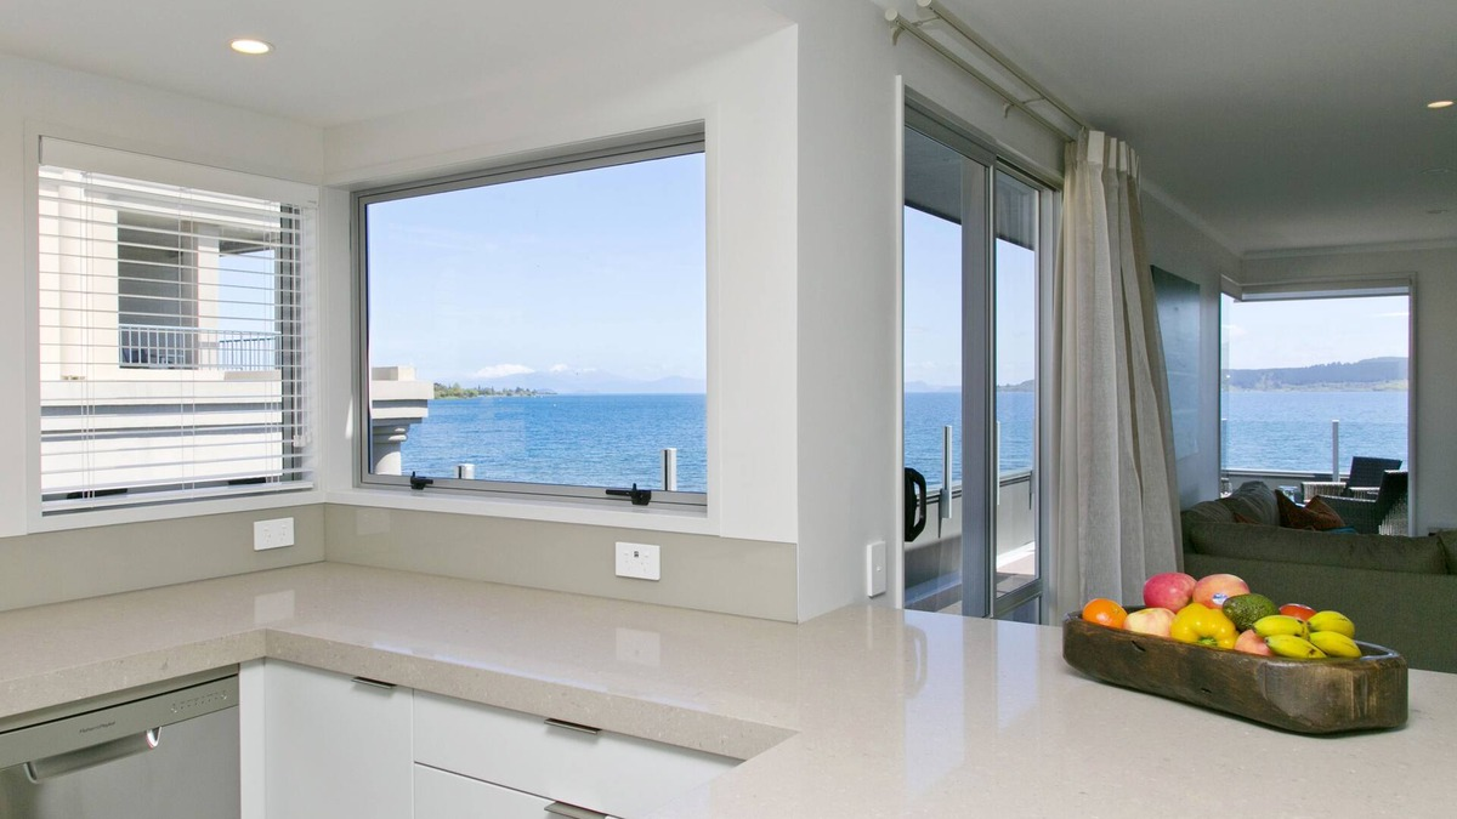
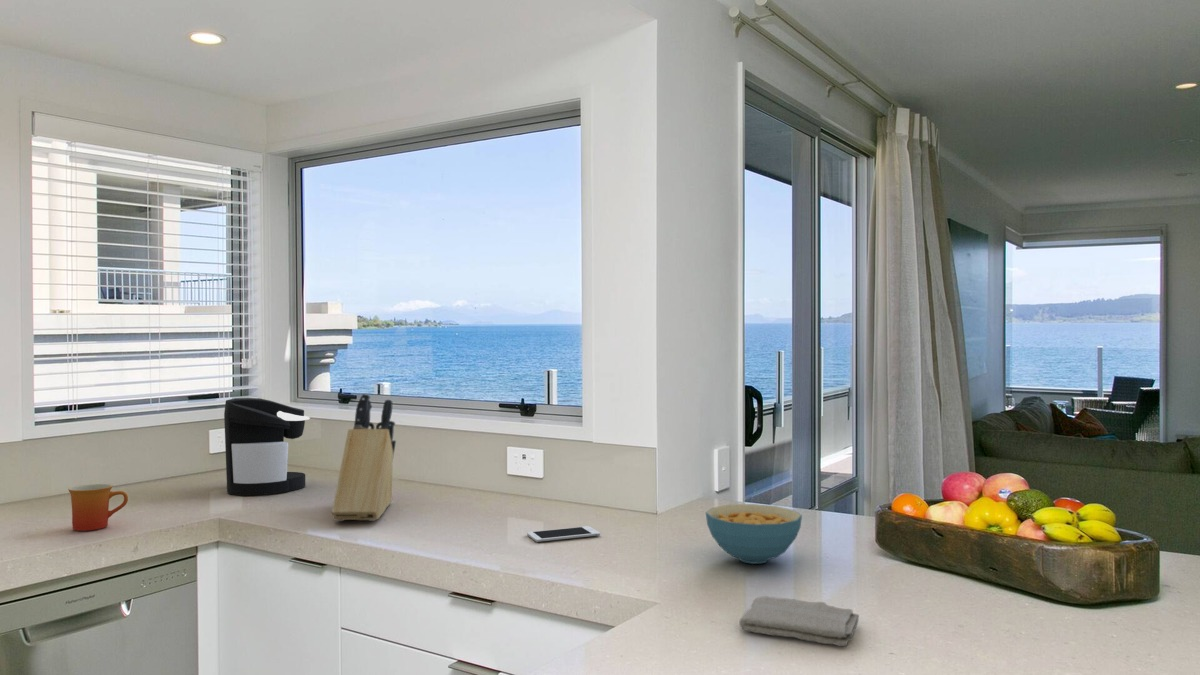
+ coffee maker (268, 442)
+ washcloth (799, 618)
+ cell phone (563, 533)
+ mug (95, 506)
+ cereal bowl (753, 536)
+ knife block (367, 452)
